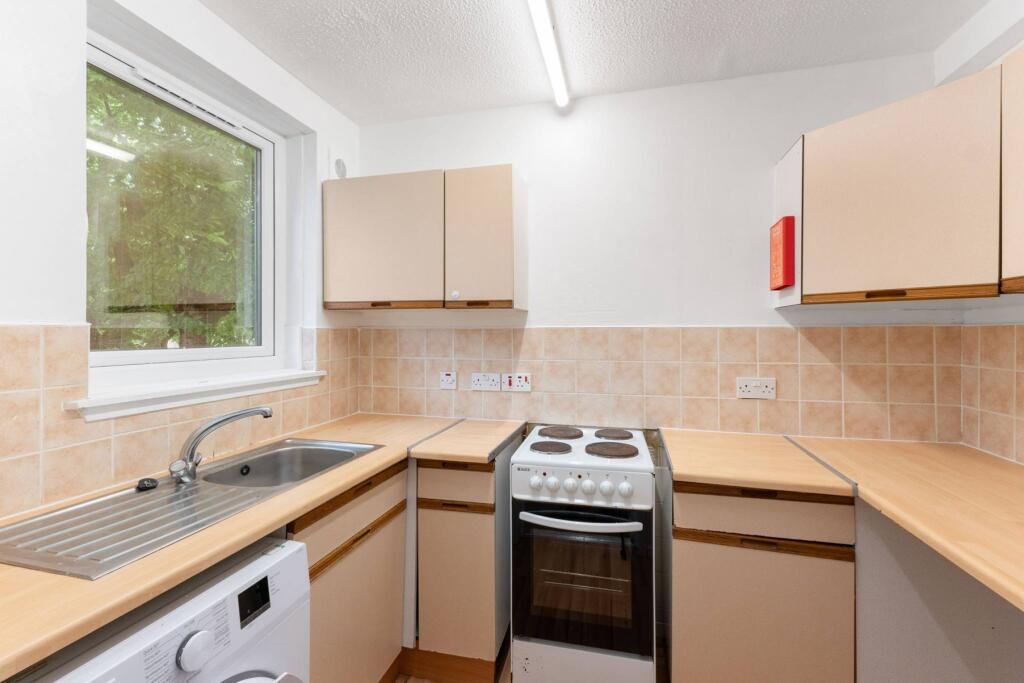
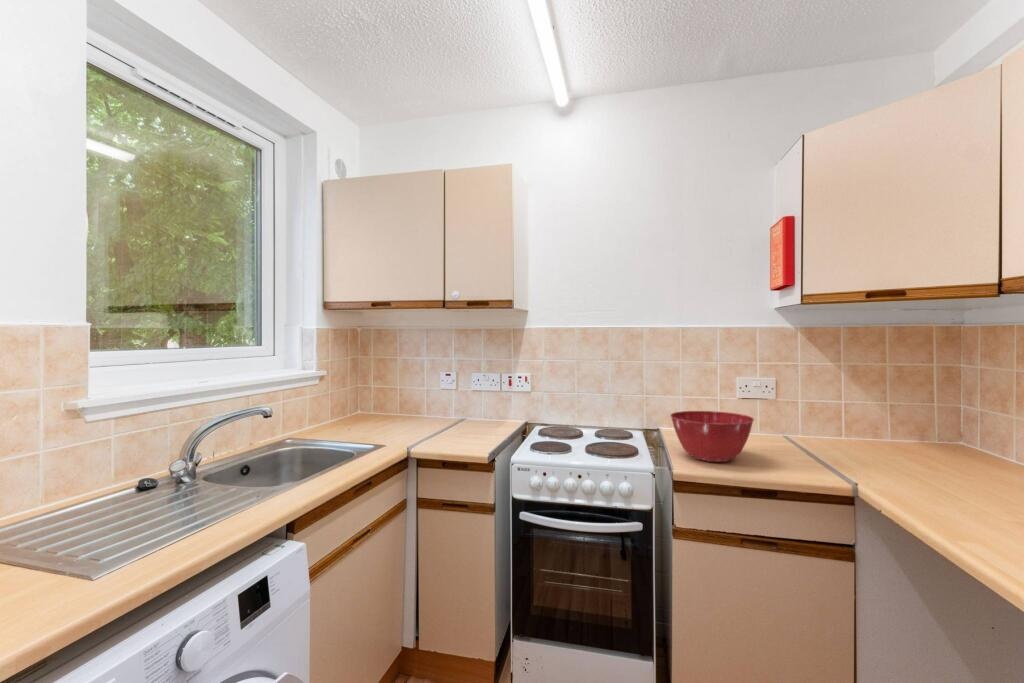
+ mixing bowl (710, 436)
